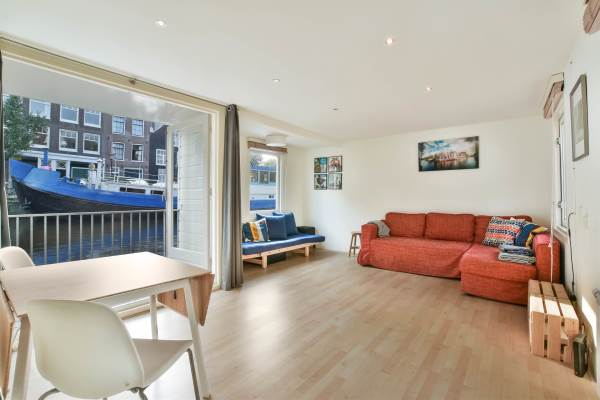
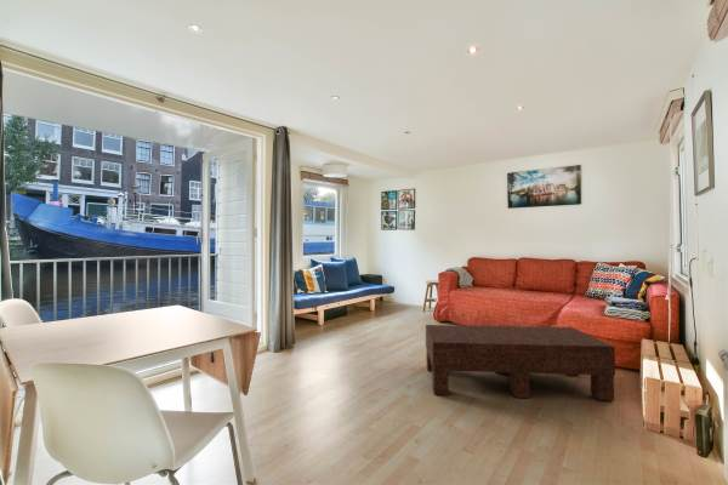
+ coffee table (508, 358)
